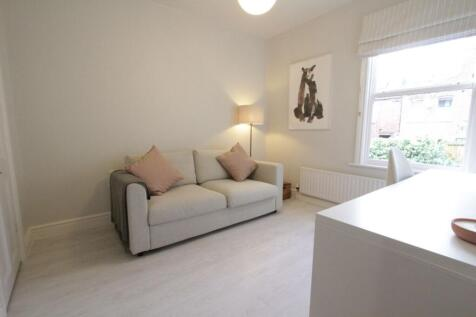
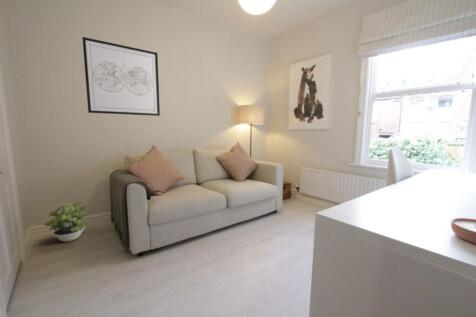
+ wall art (125, 80)
+ potted plant (66, 221)
